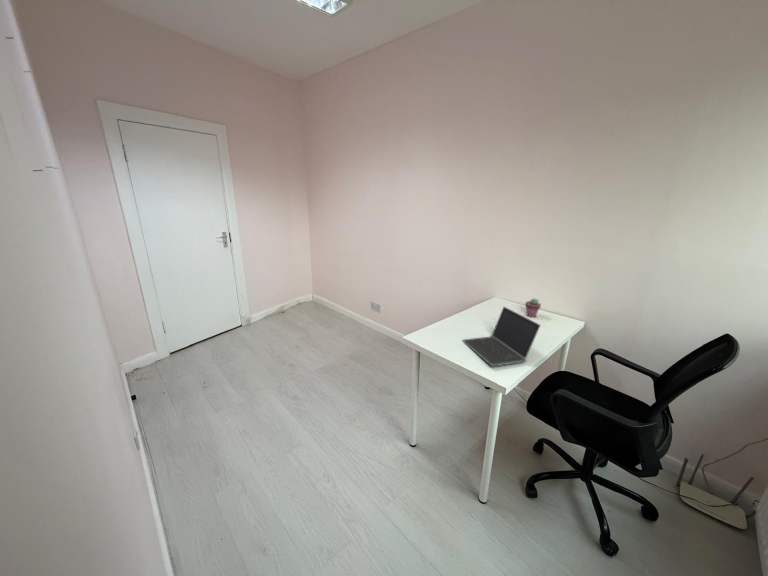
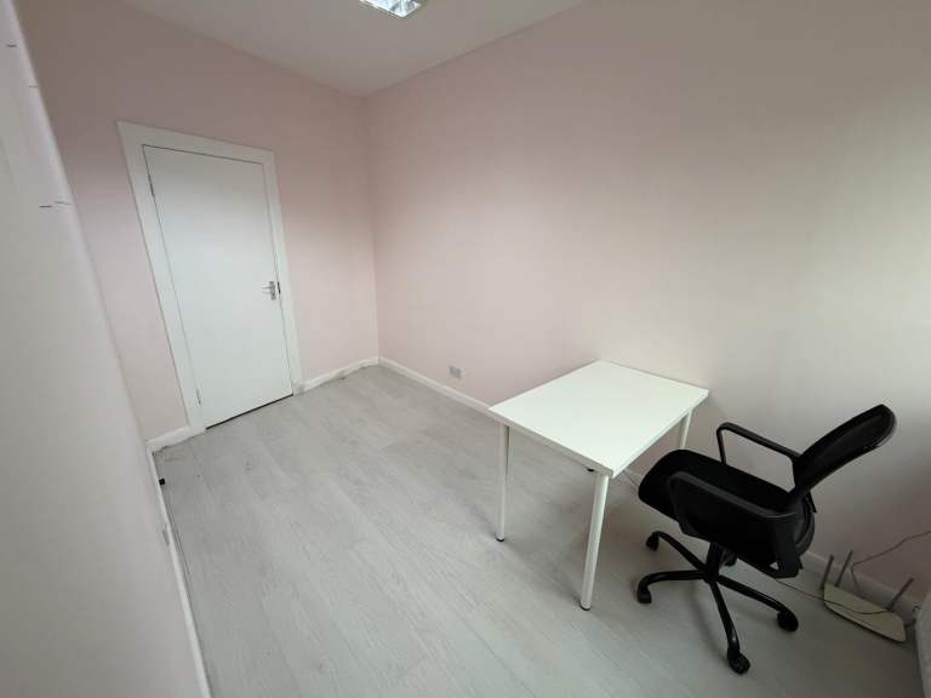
- potted succulent (532, 307)
- laptop computer (498, 334)
